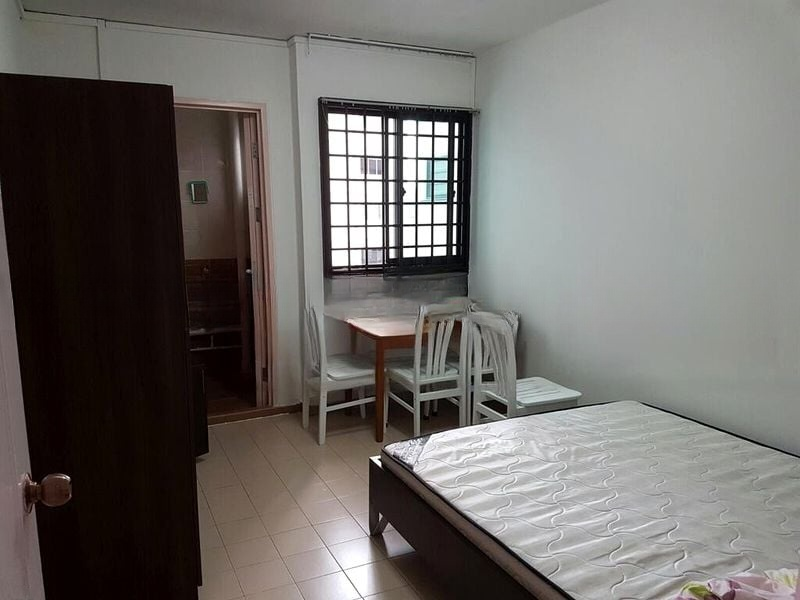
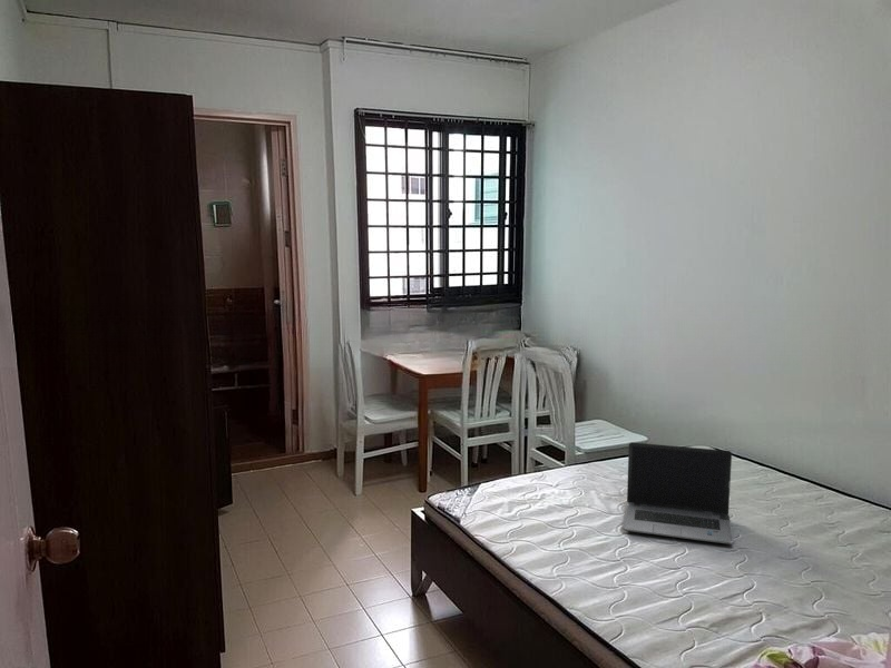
+ laptop computer (677, 491)
